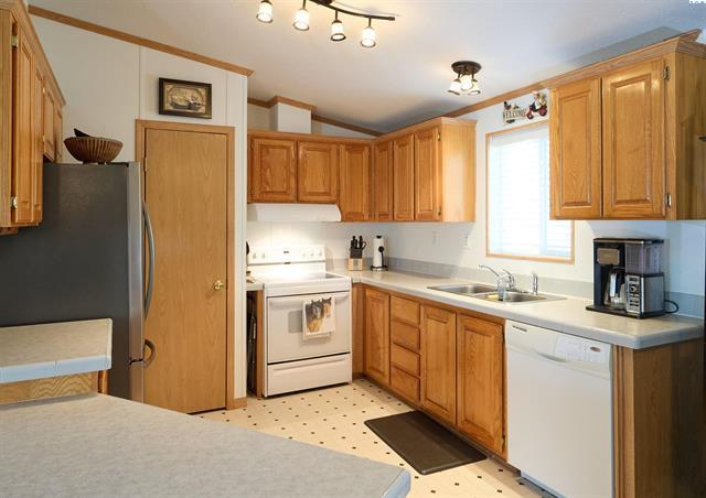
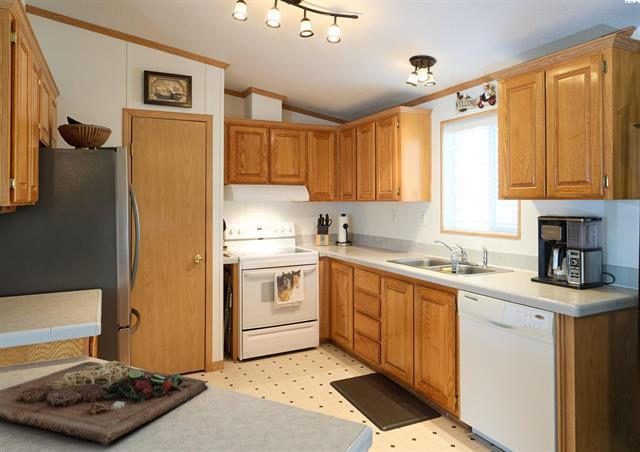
+ cutting board (94, 384)
